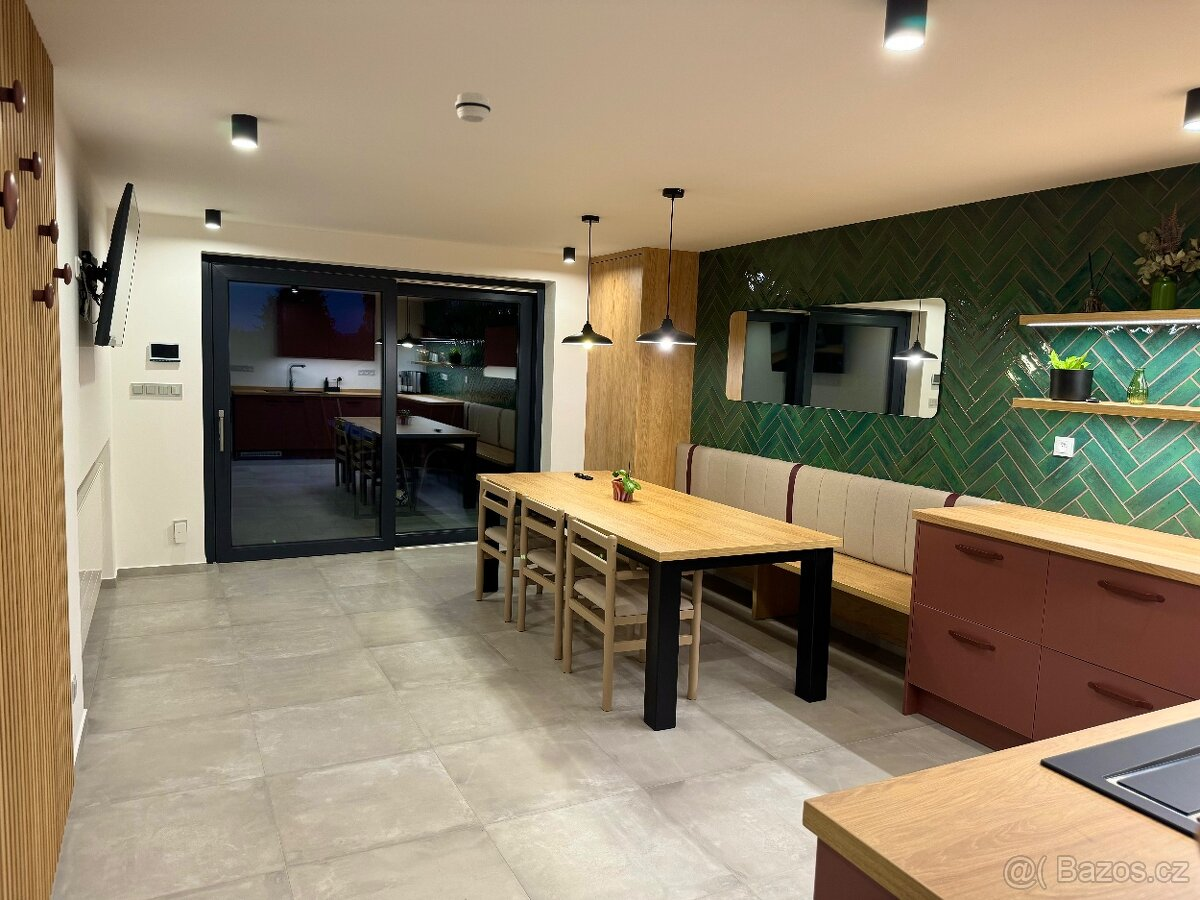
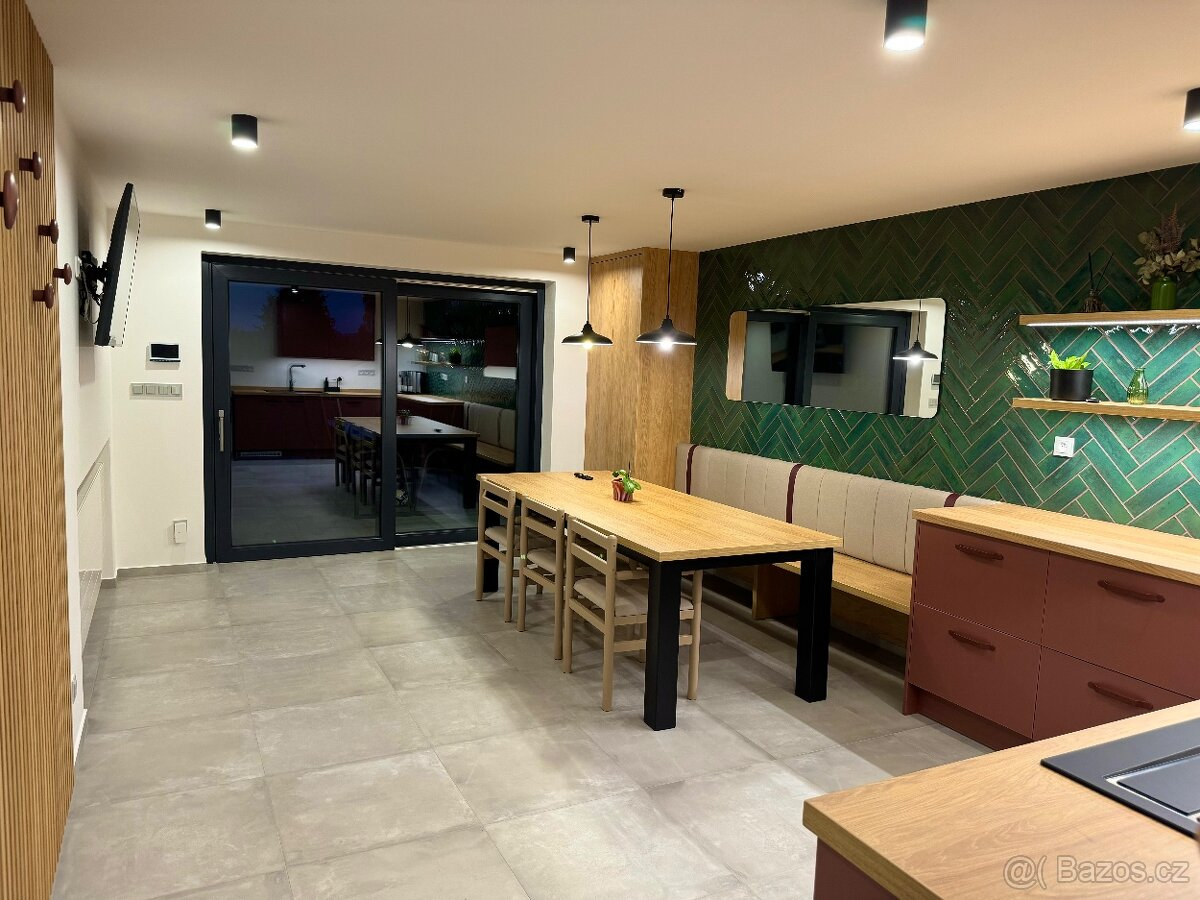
- smoke detector (473, 108)
